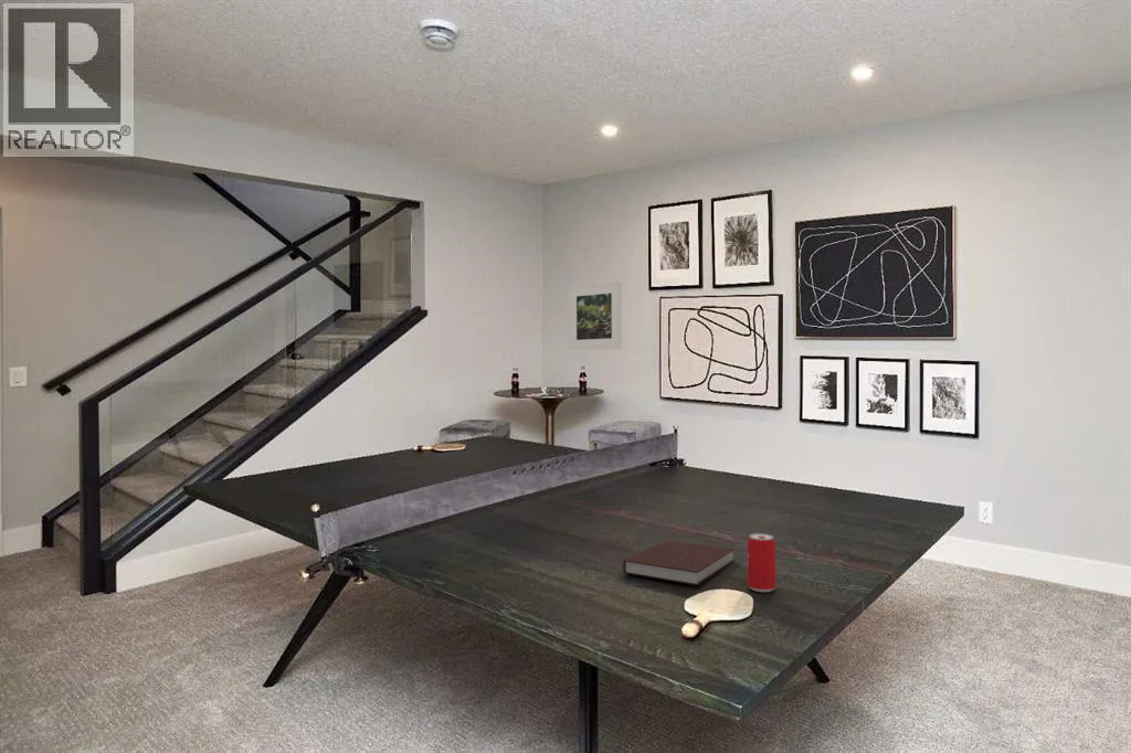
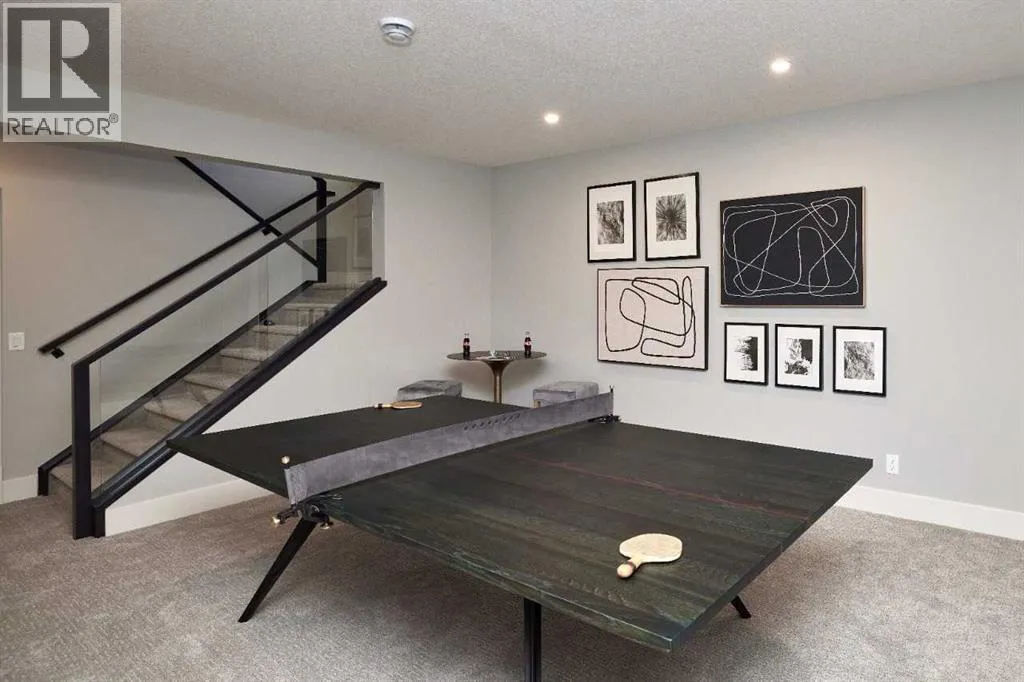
- beverage can (761, 562)
- notebook (680, 560)
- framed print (594, 317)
